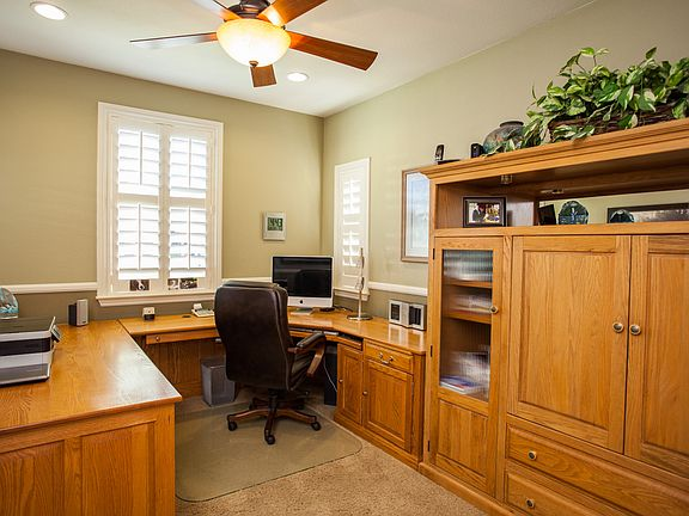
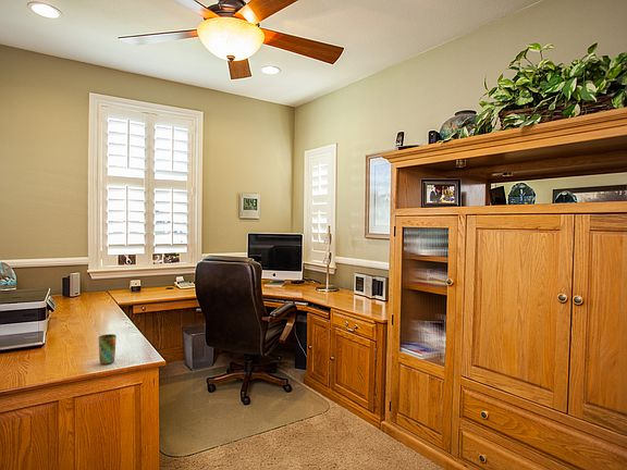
+ cup (107, 349)
